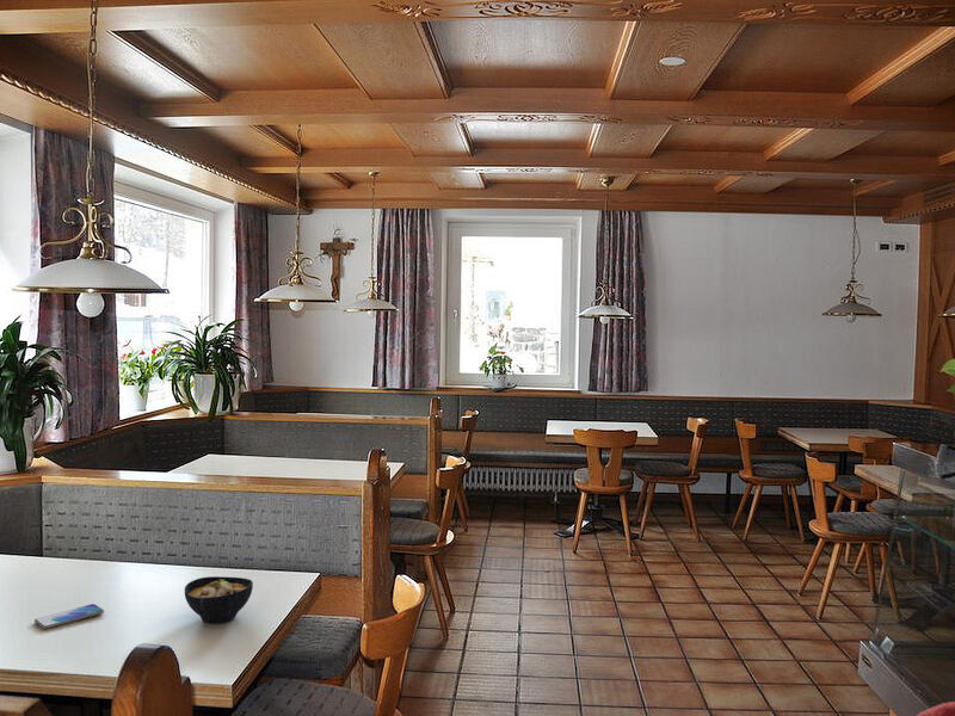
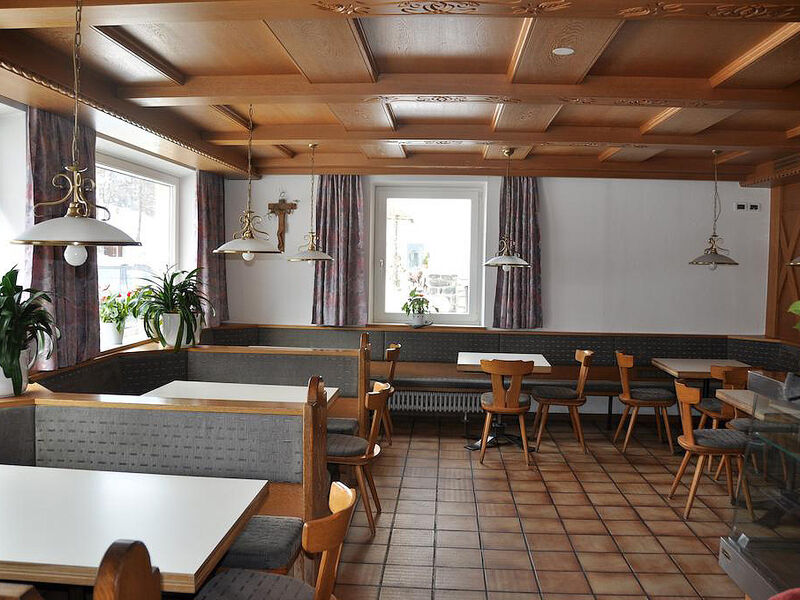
- smartphone (69, 616)
- bowl (218, 599)
